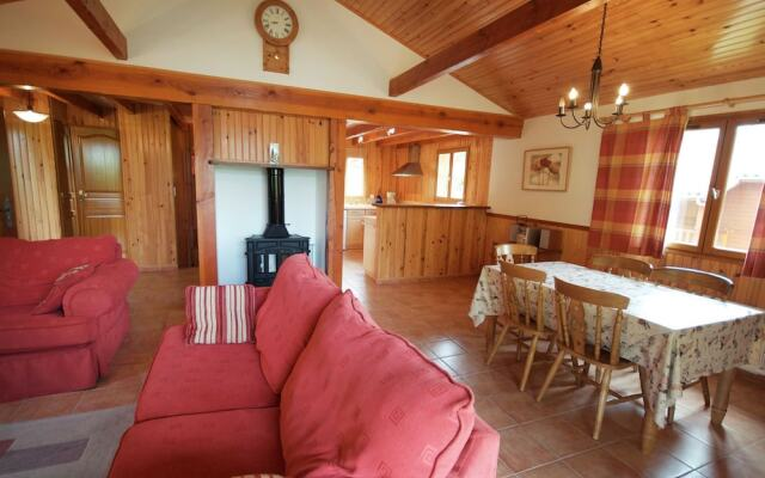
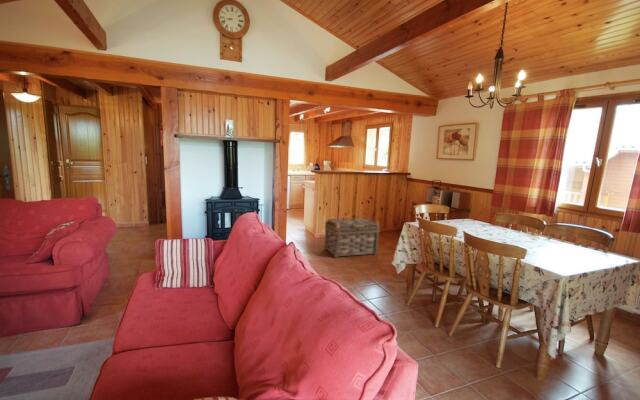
+ basket (352, 235)
